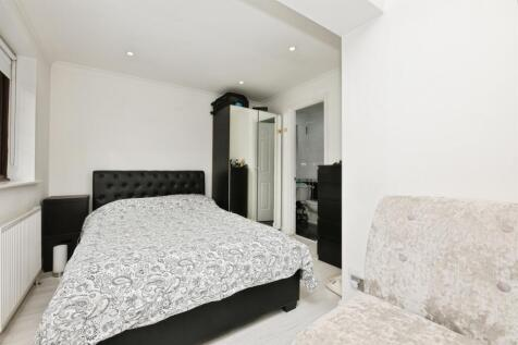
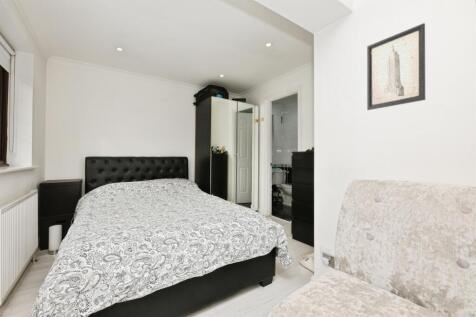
+ wall art (393, 70)
